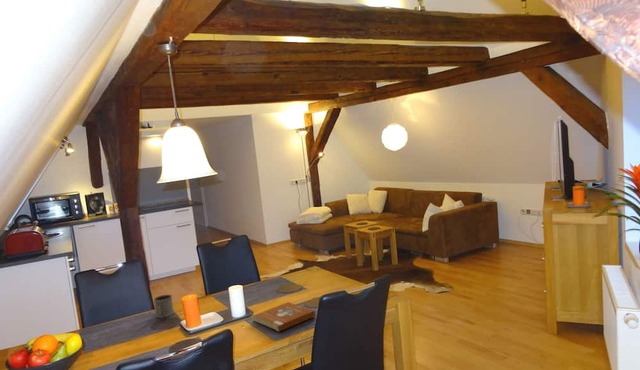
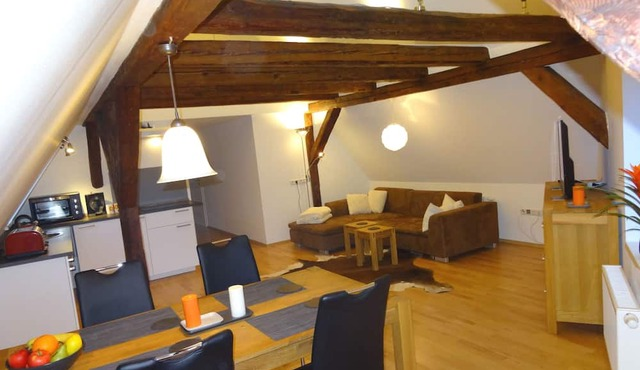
- book (284, 315)
- mug (163, 306)
